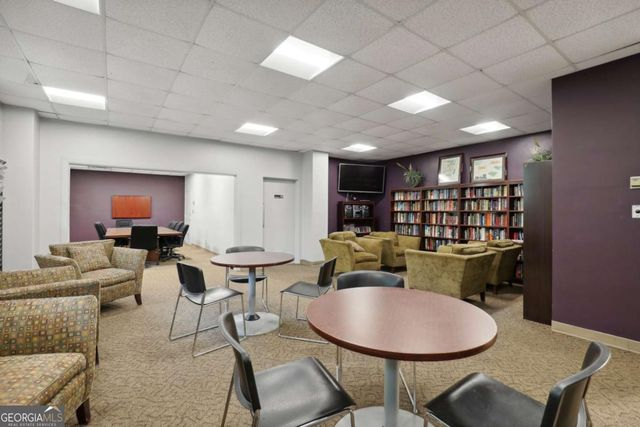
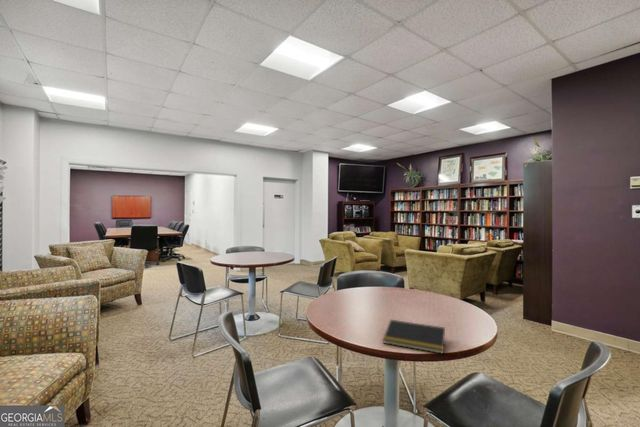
+ notepad (414, 335)
